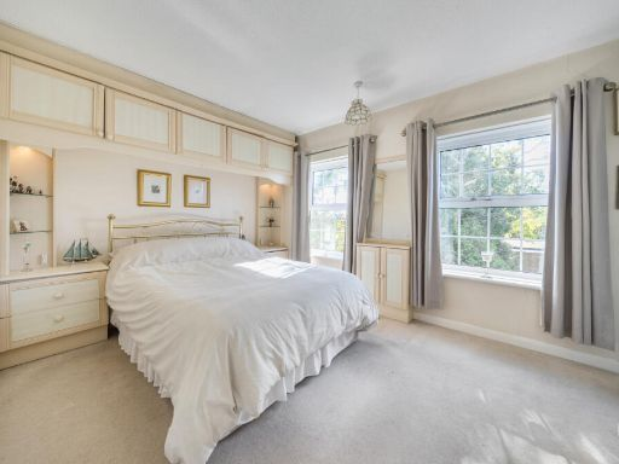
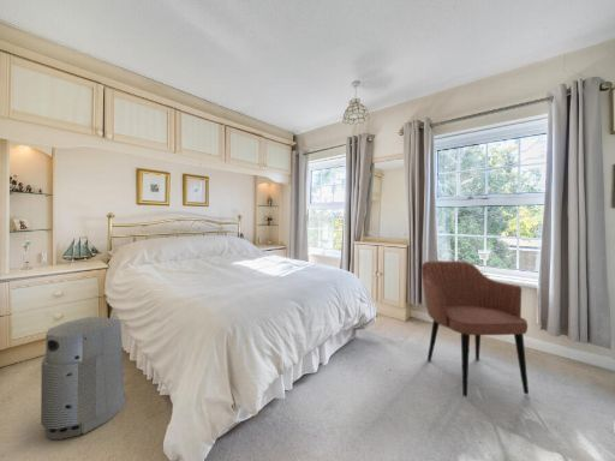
+ armchair (467, 318)
+ air purifier (83, 371)
